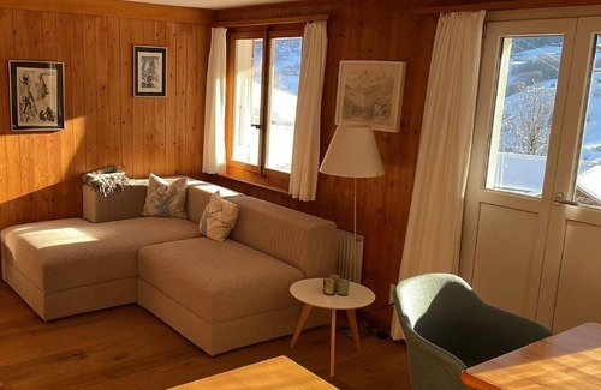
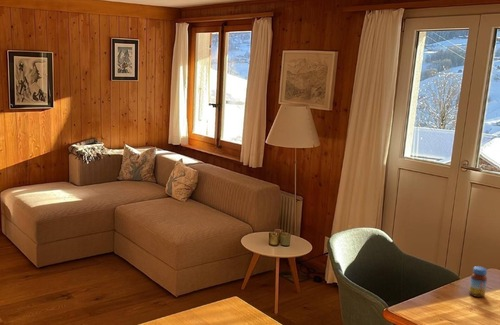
+ jar (478, 281)
